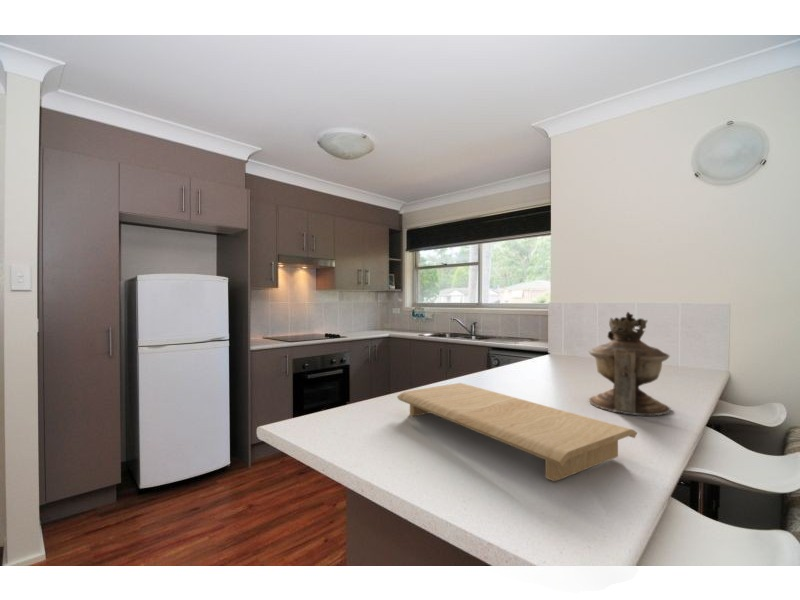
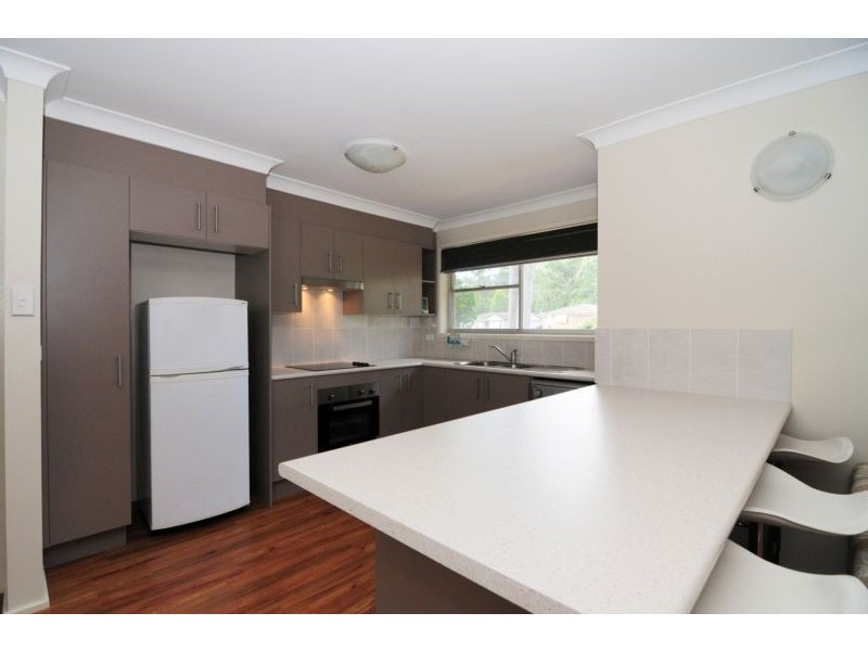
- oil lamp (626, 358)
- cutting board (498, 419)
